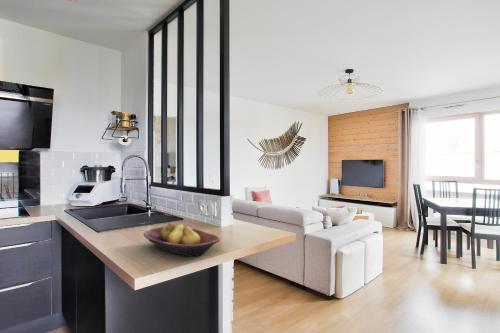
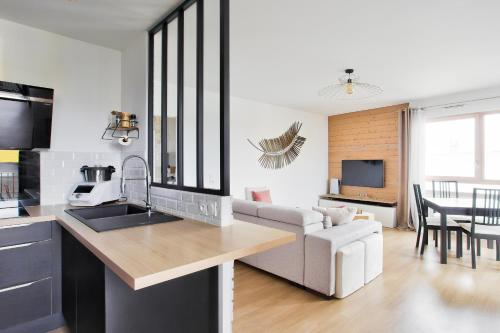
- fruit bowl (180, 236)
